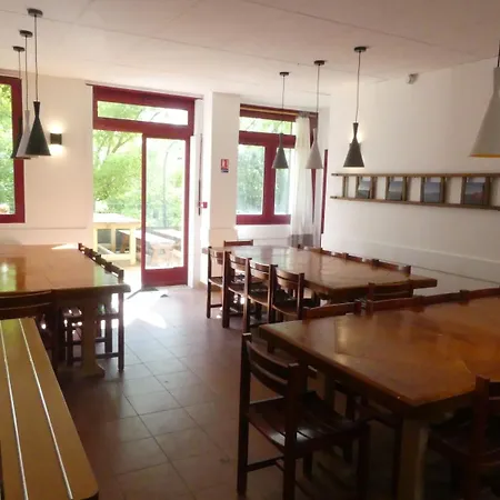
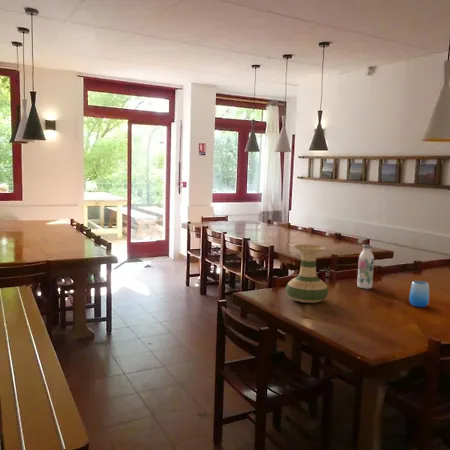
+ vase (307, 273)
+ water bottle (365, 266)
+ cup (419, 293)
